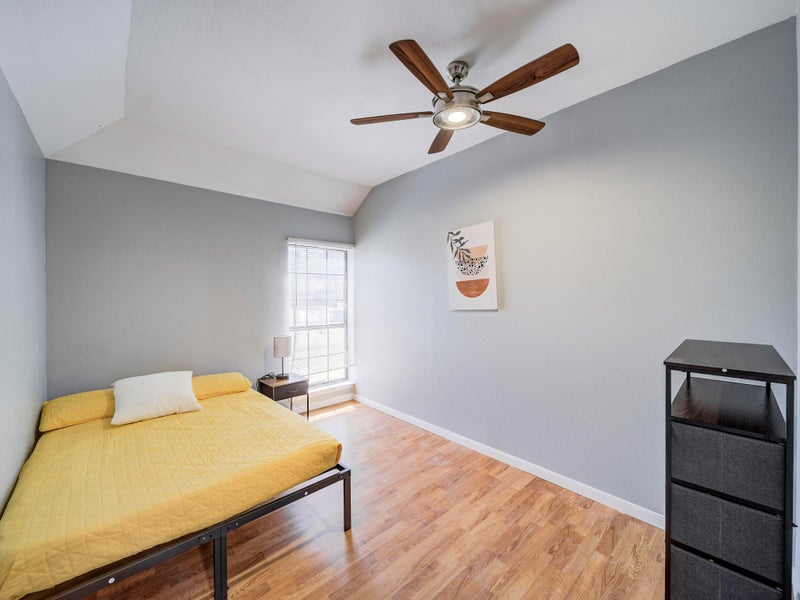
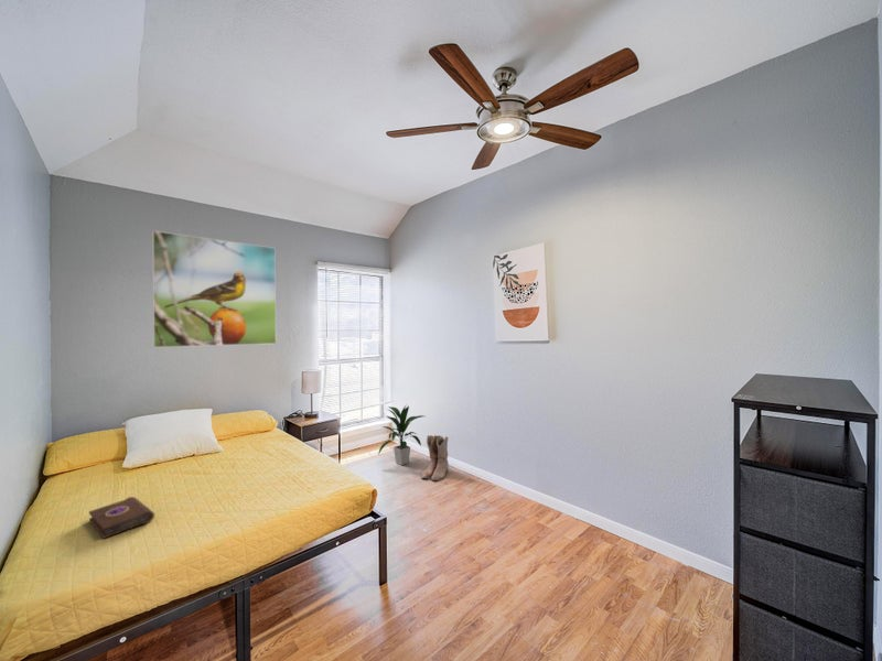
+ indoor plant (399, 433)
+ book (121, 514)
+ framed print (219, 292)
+ boots (434, 455)
